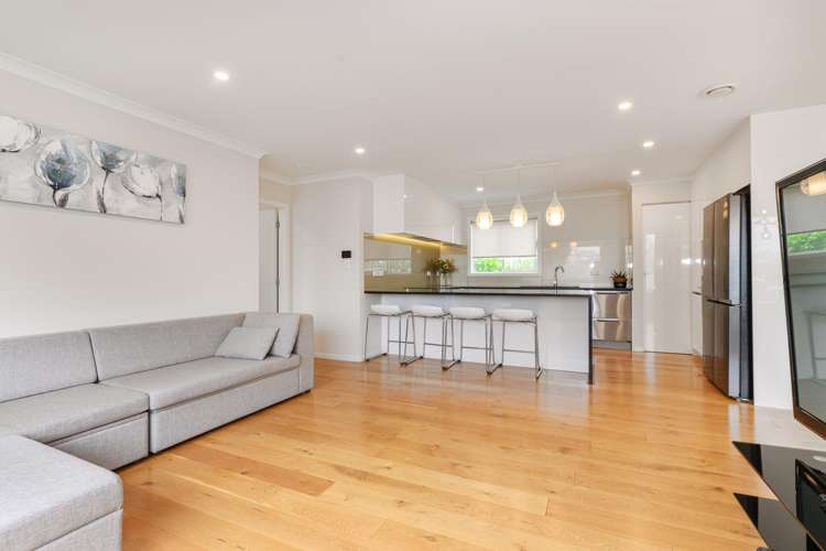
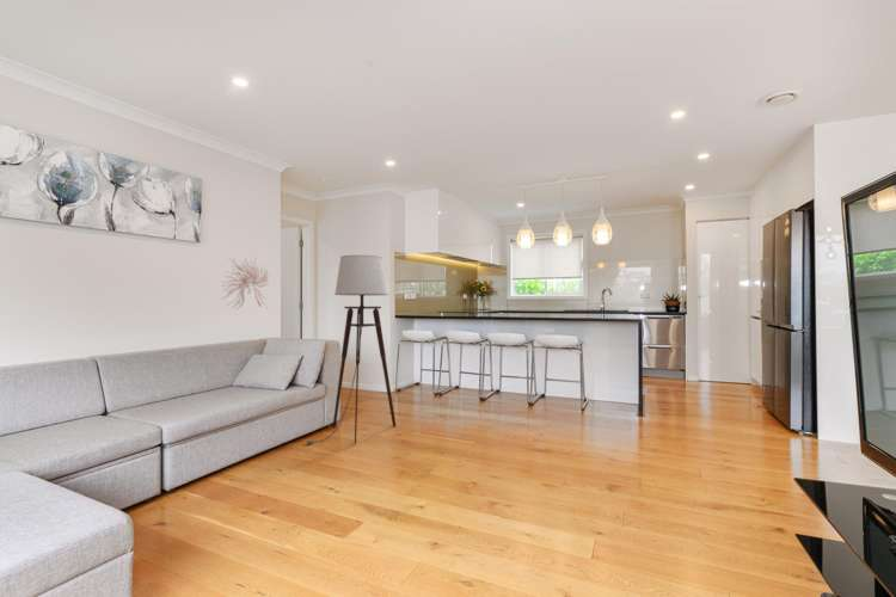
+ floor lamp (348, 344)
+ wall sculpture (246, 283)
